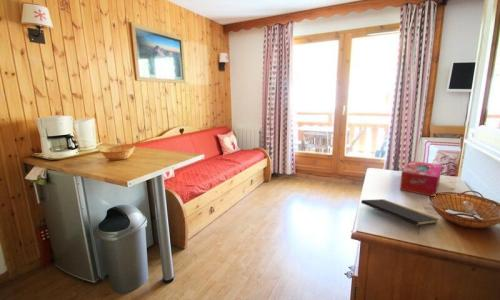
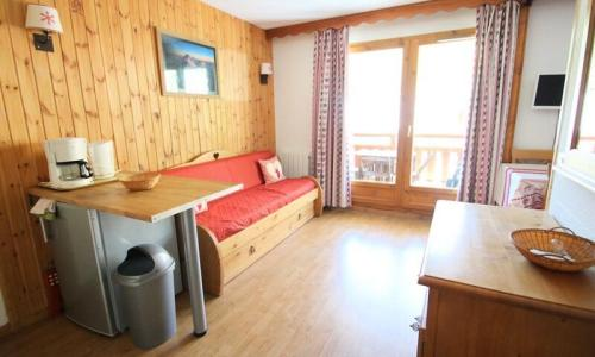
- tissue box (421, 176)
- notepad (398, 210)
